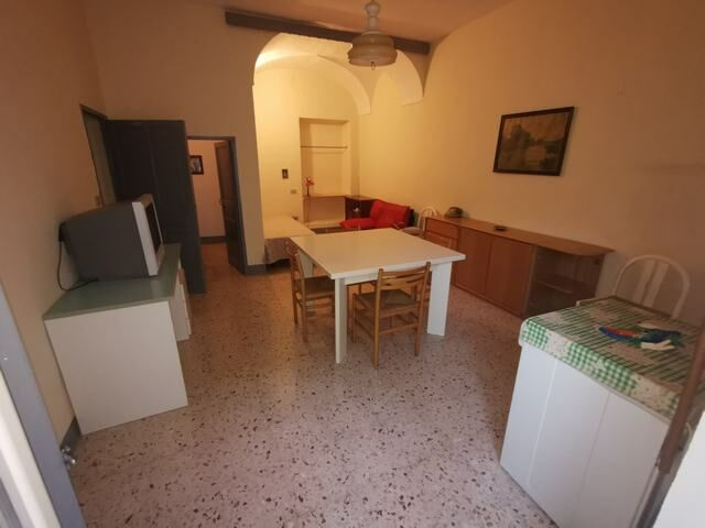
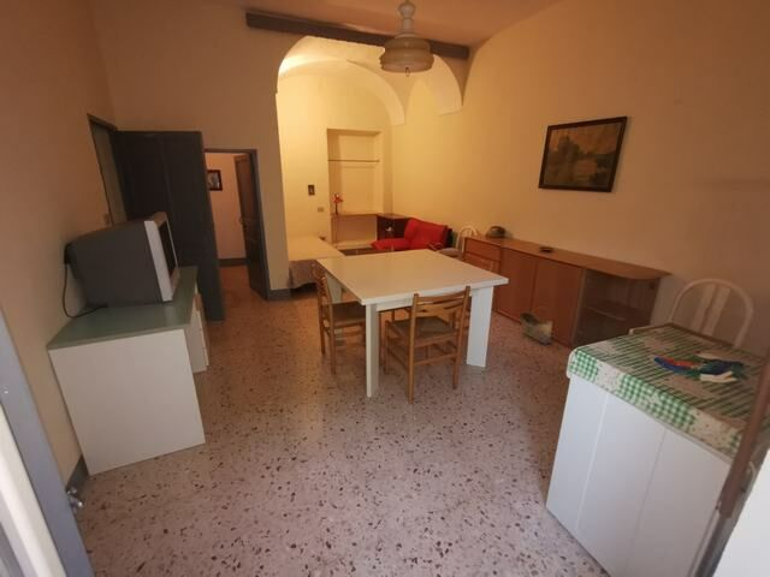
+ basket (534, 323)
